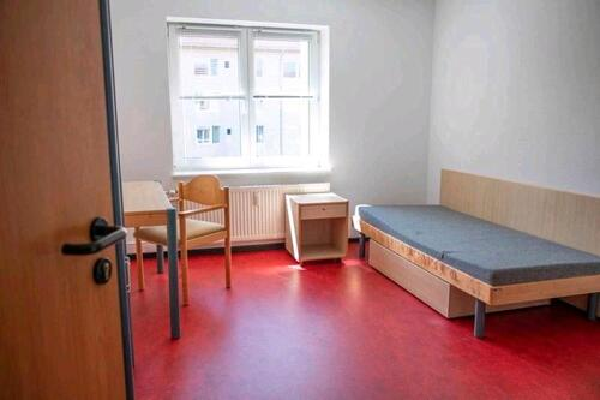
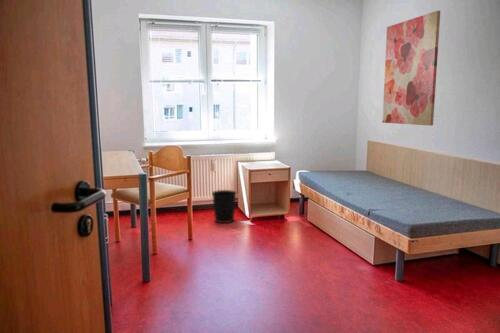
+ wall art (408, 72)
+ wastebasket (224, 206)
